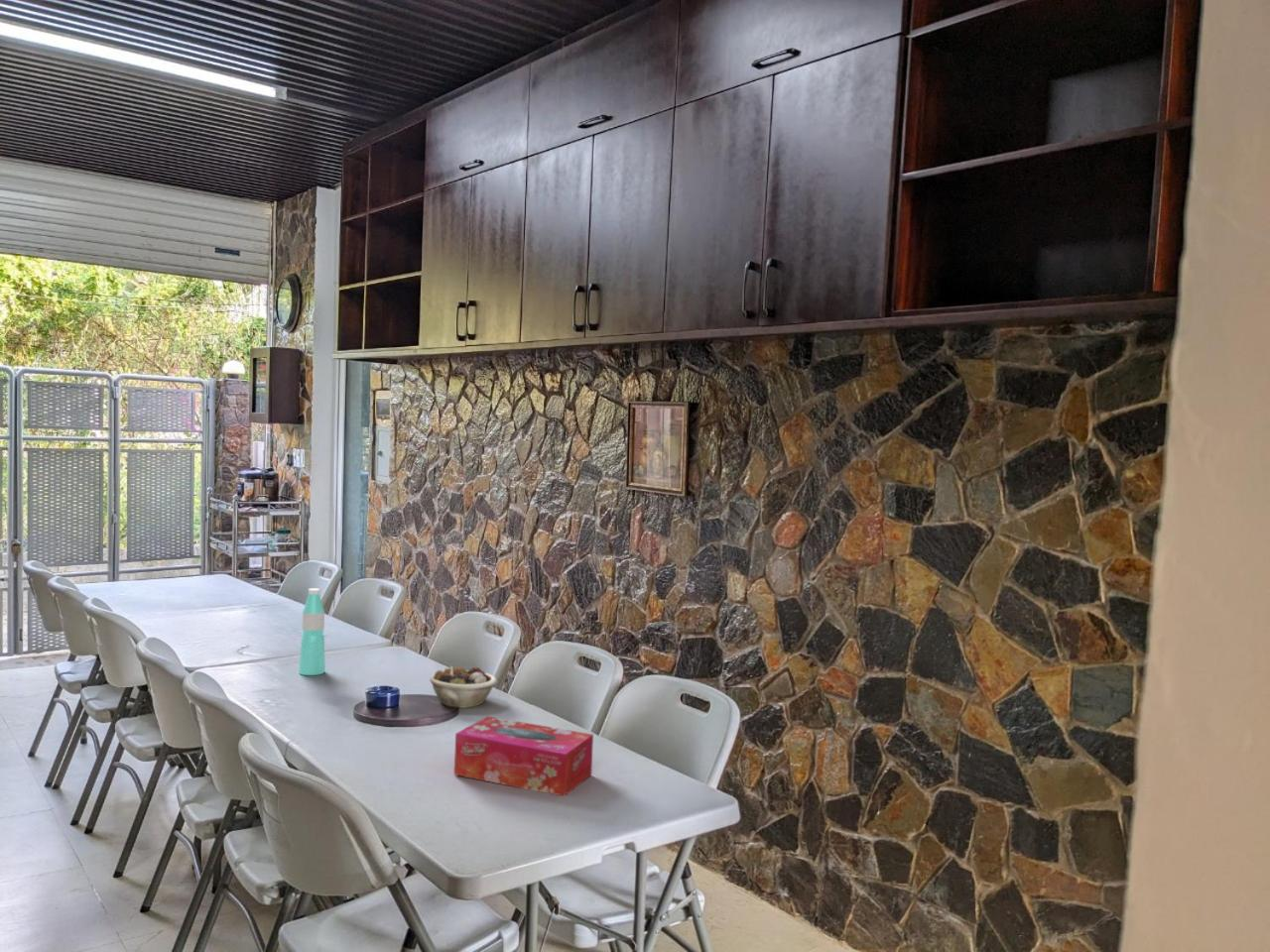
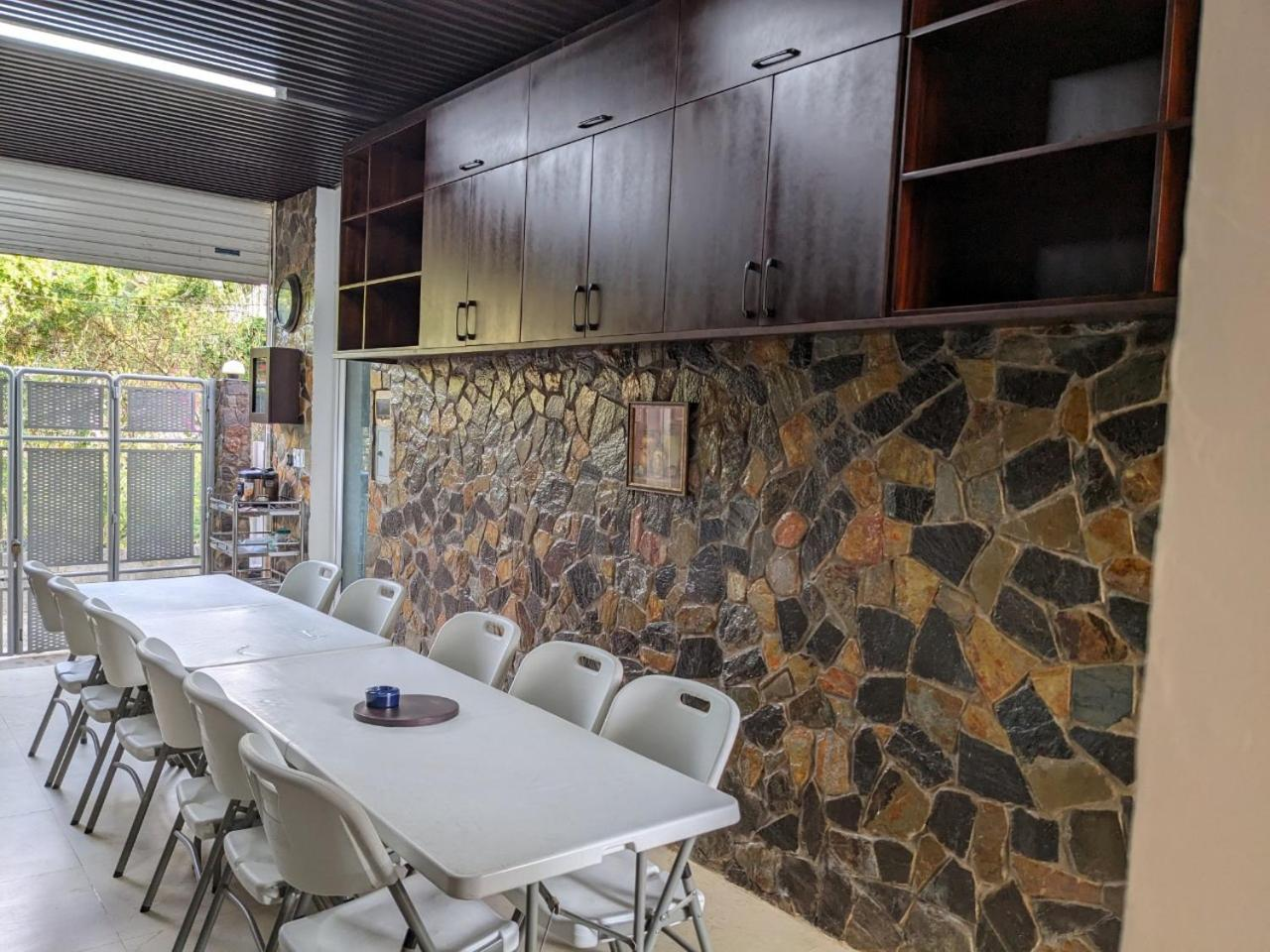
- water bottle (313, 631)
- succulent planter (463, 684)
- tissue box (524, 754)
